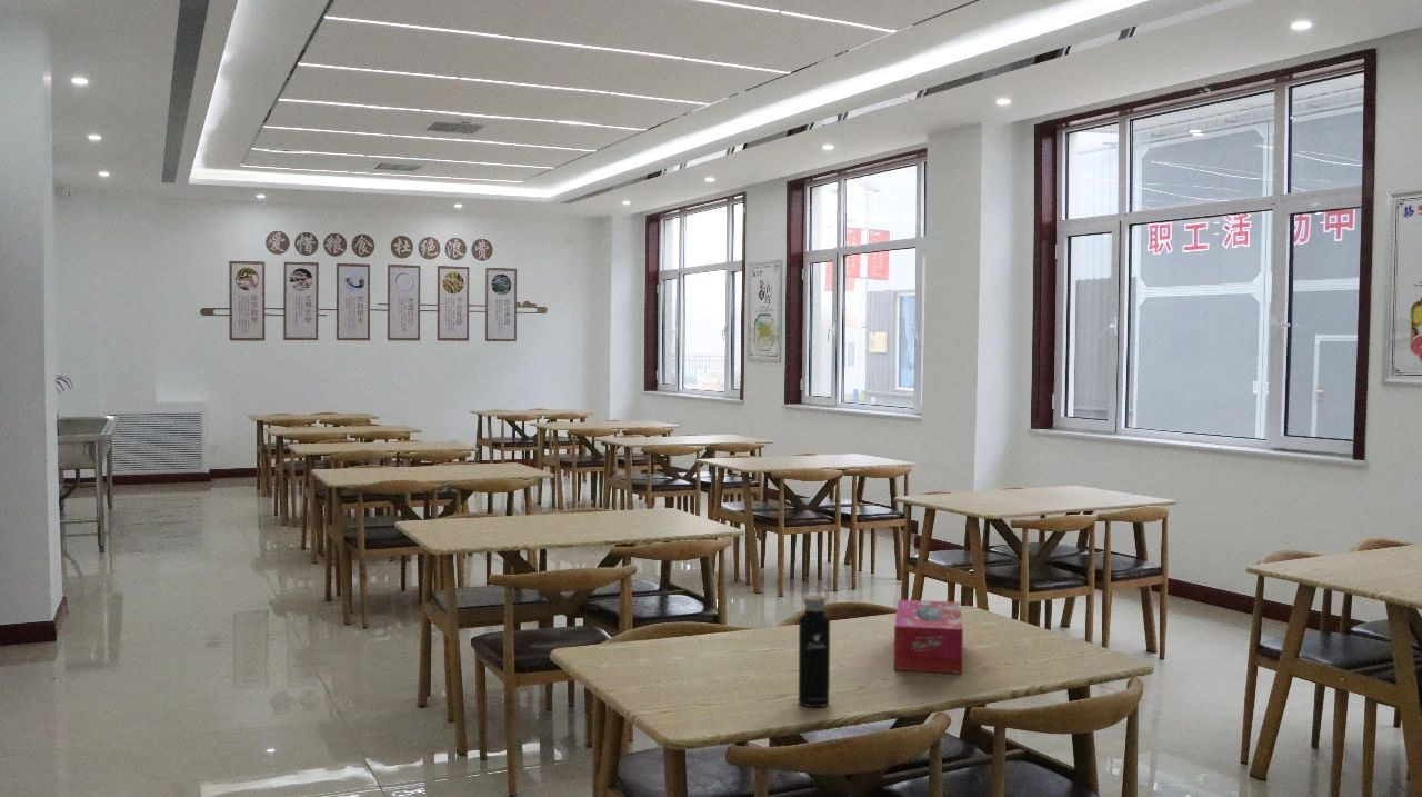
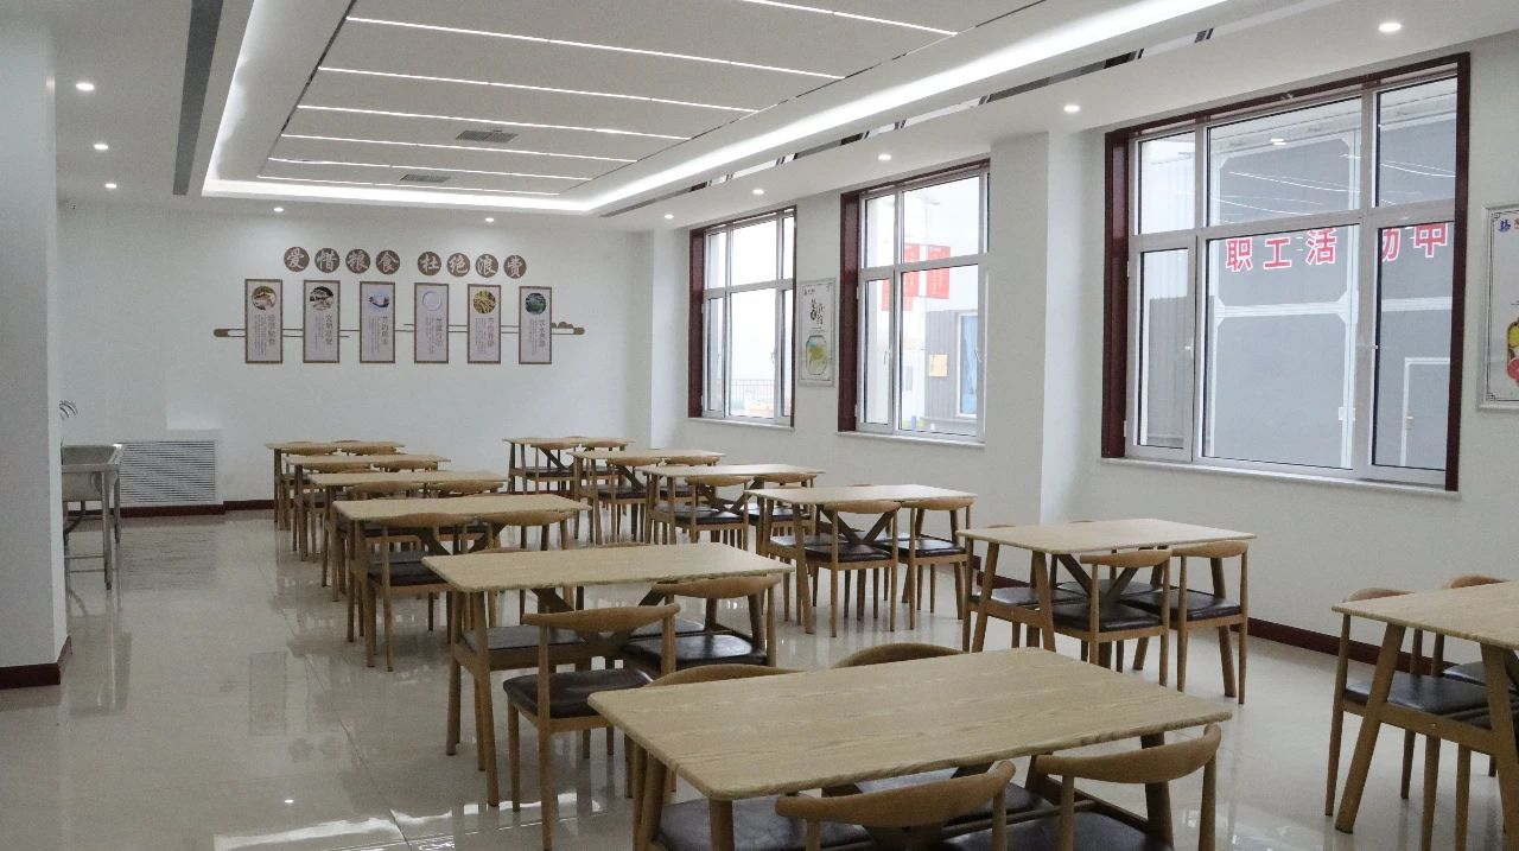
- tissue box (928, 634)
- water bottle (814, 644)
